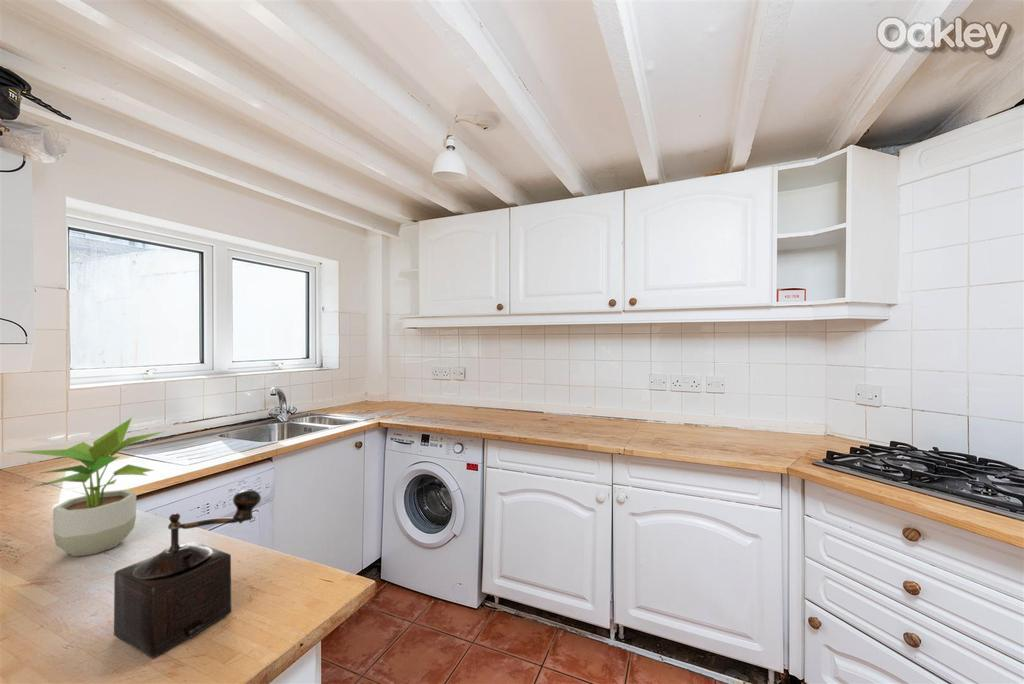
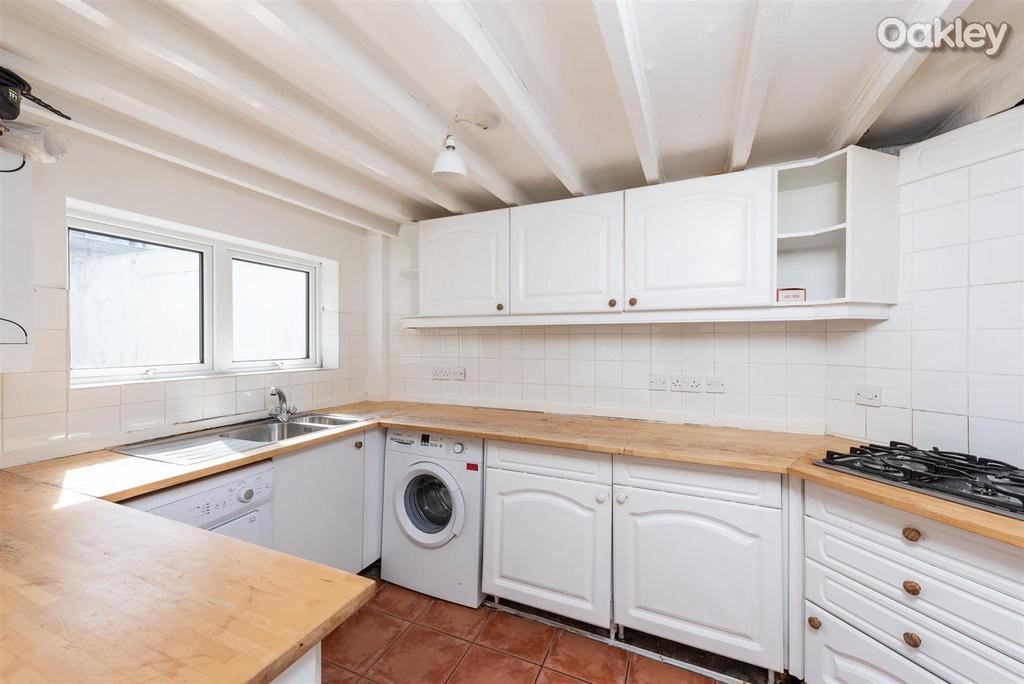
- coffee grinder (195, 556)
- potted plant (97, 482)
